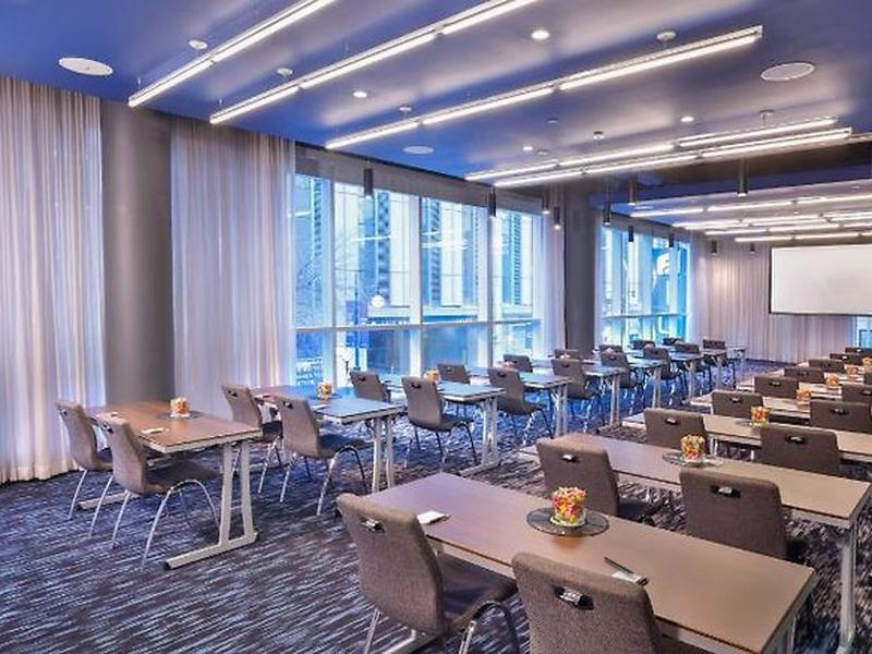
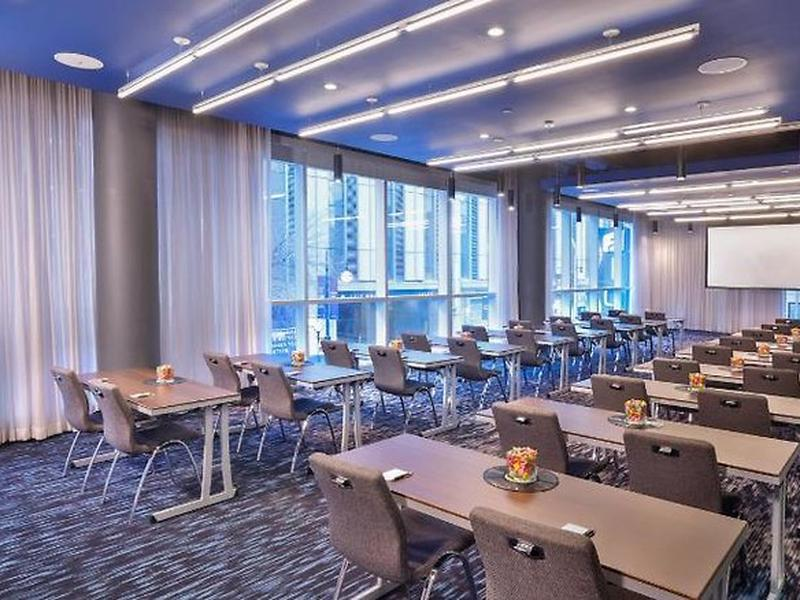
- pen (617, 565)
